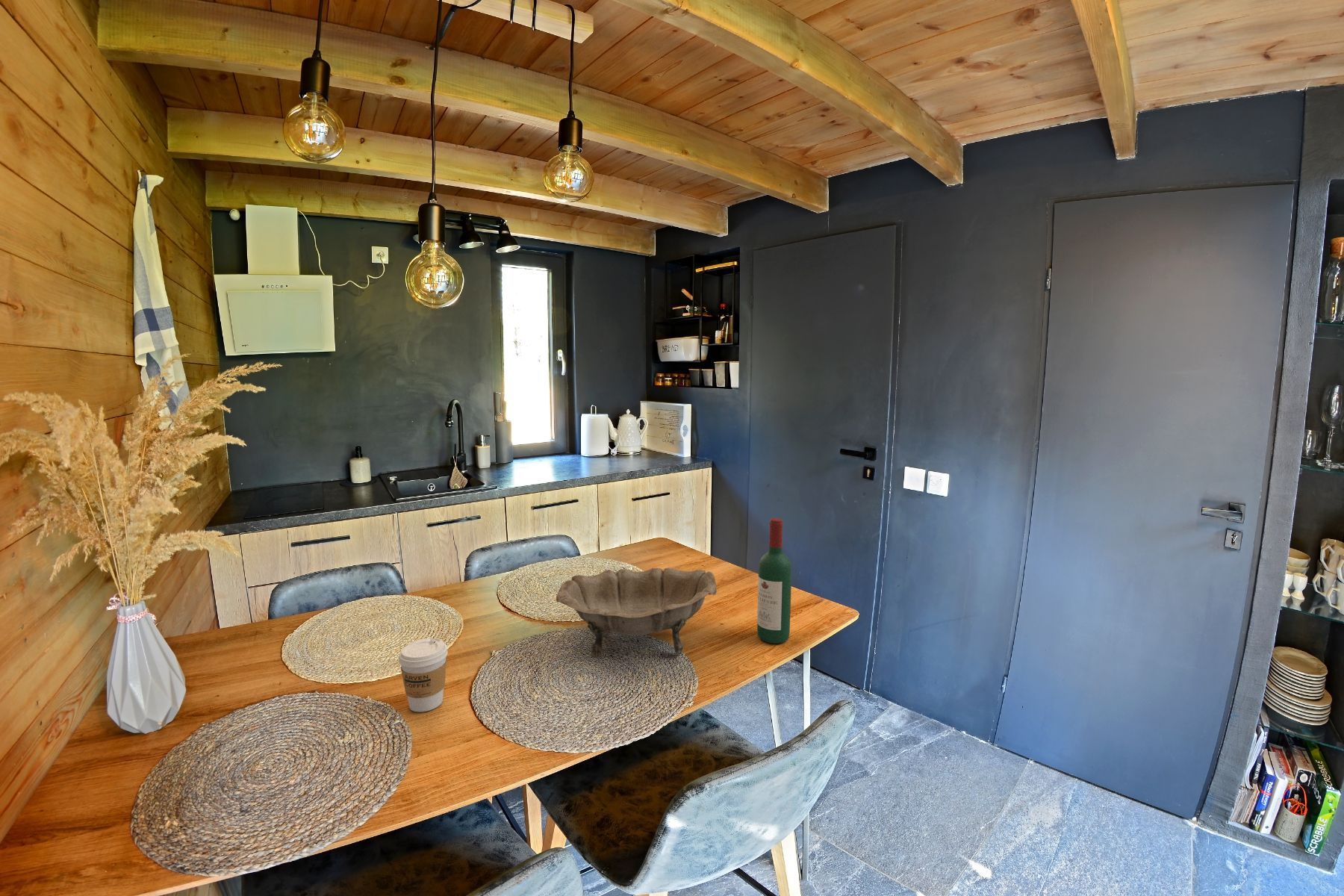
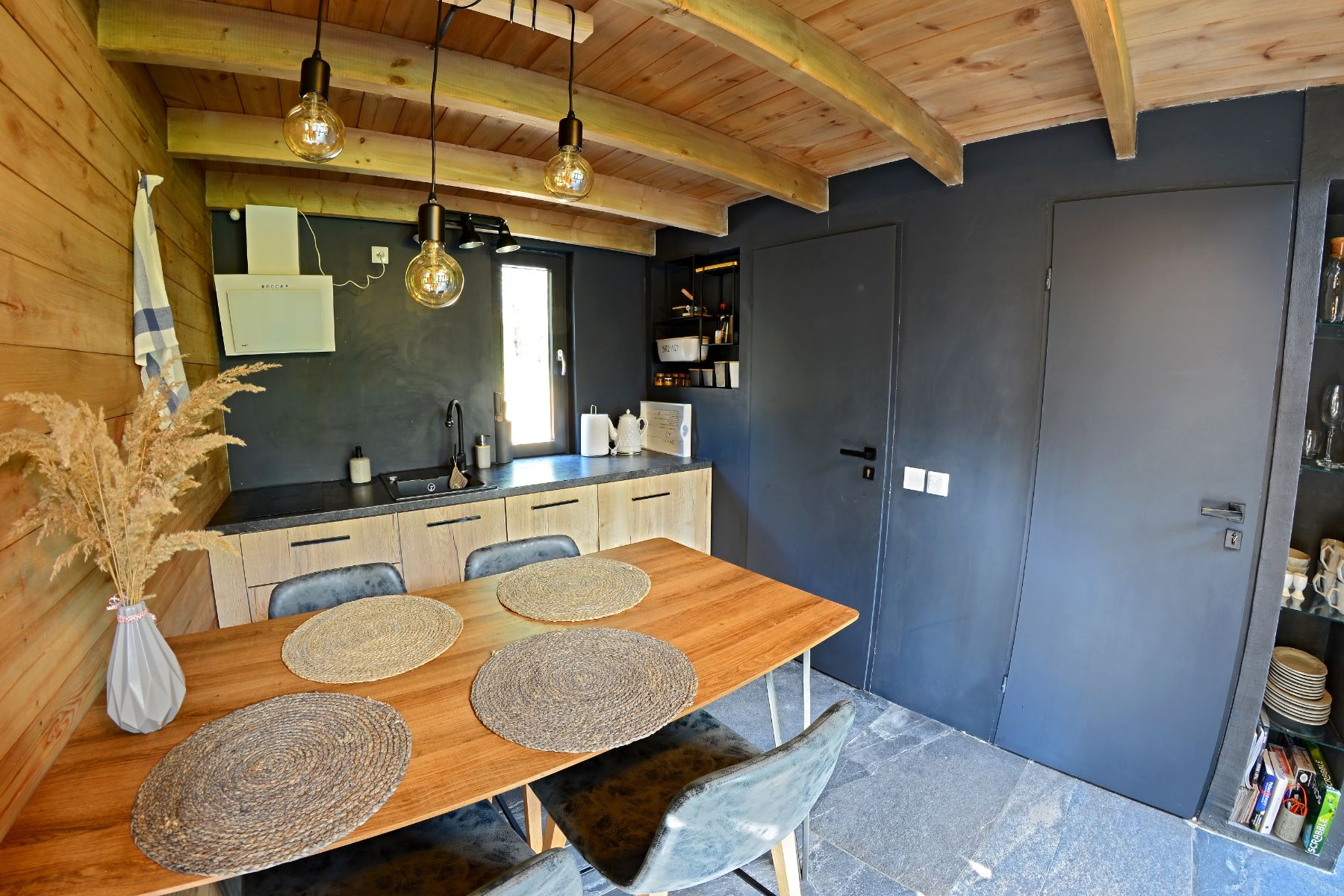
- coffee cup (424, 674)
- wine bottle (774, 579)
- decorative bowl (637, 610)
